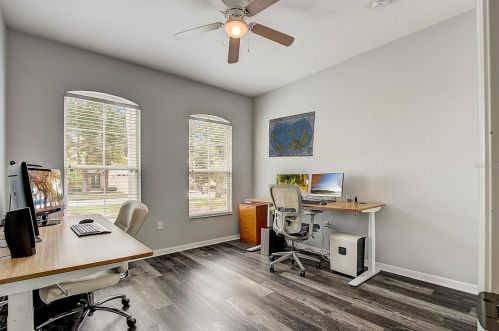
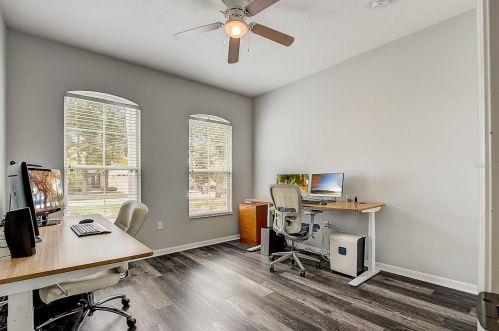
- world map (289, 136)
